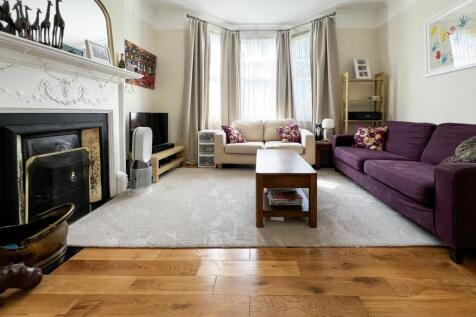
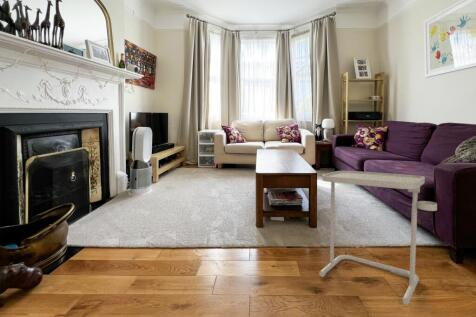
+ side table (368, 260)
